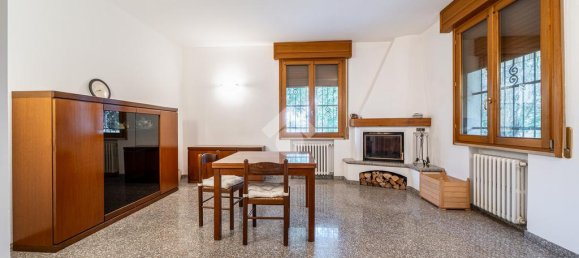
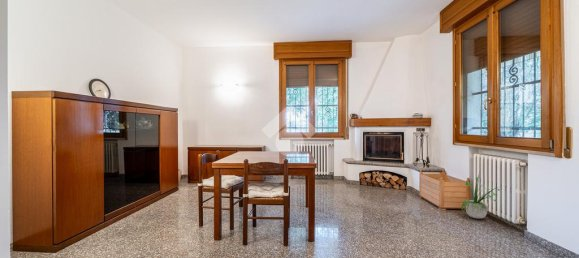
+ potted plant (483, 194)
